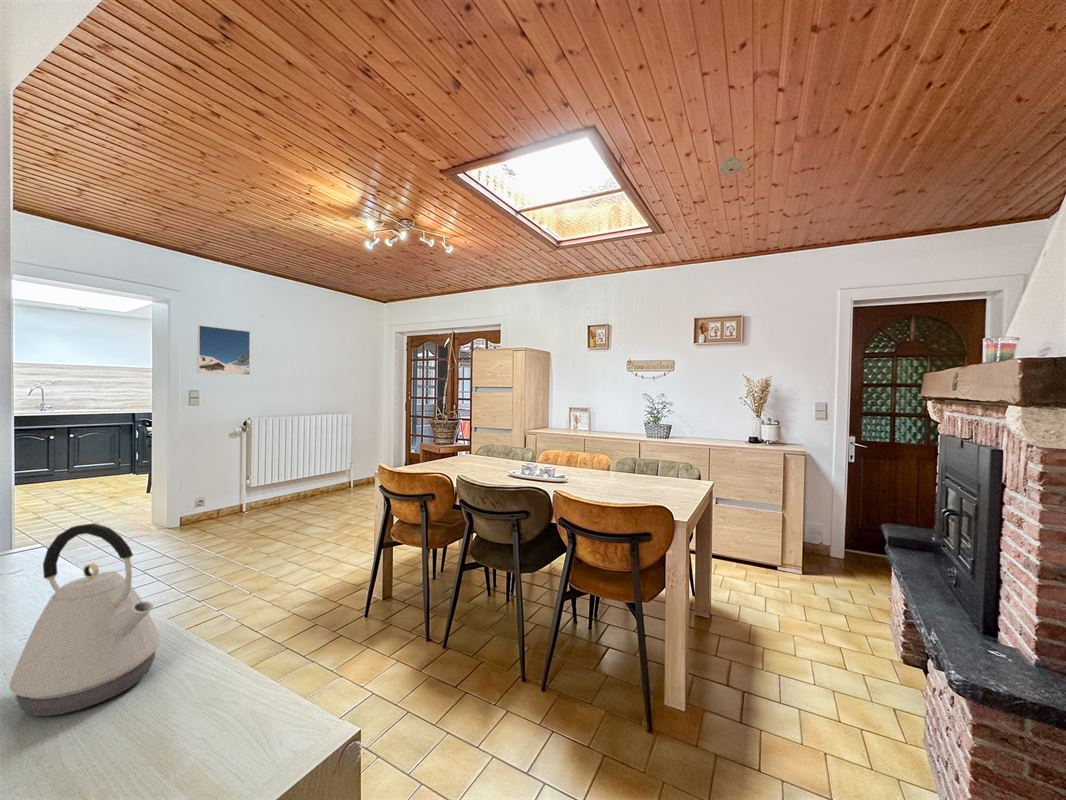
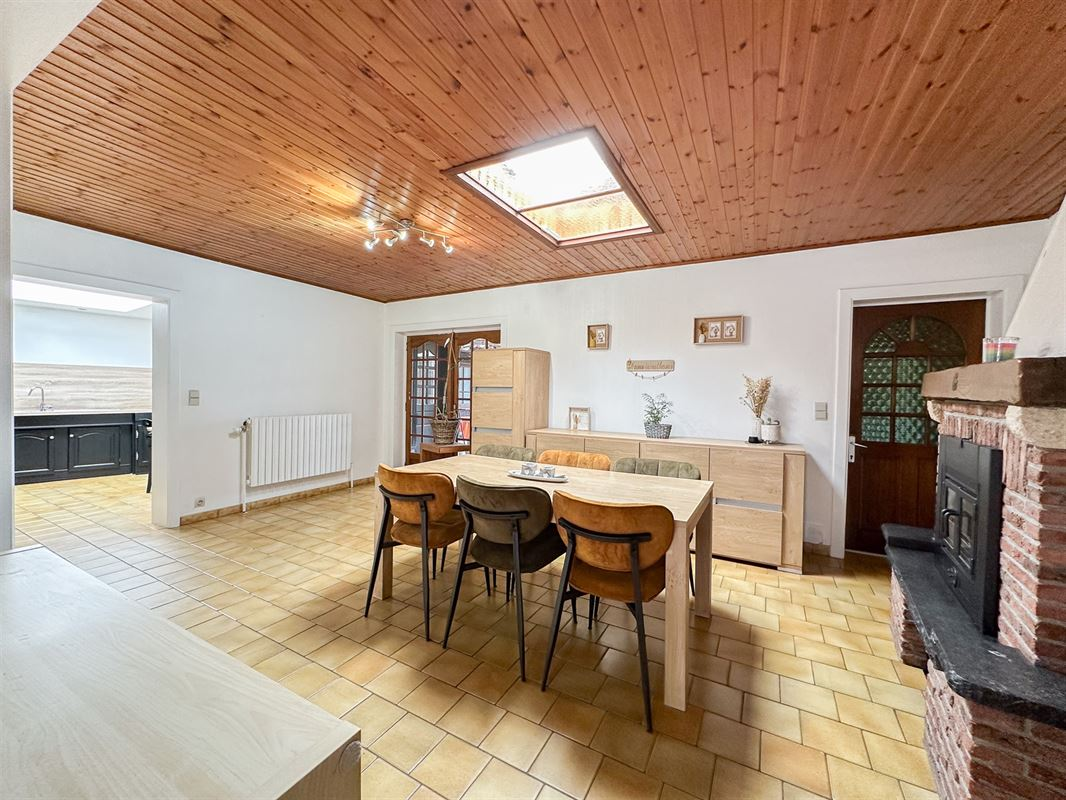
- kettle (94, 605)
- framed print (224, 351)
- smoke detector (731, 164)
